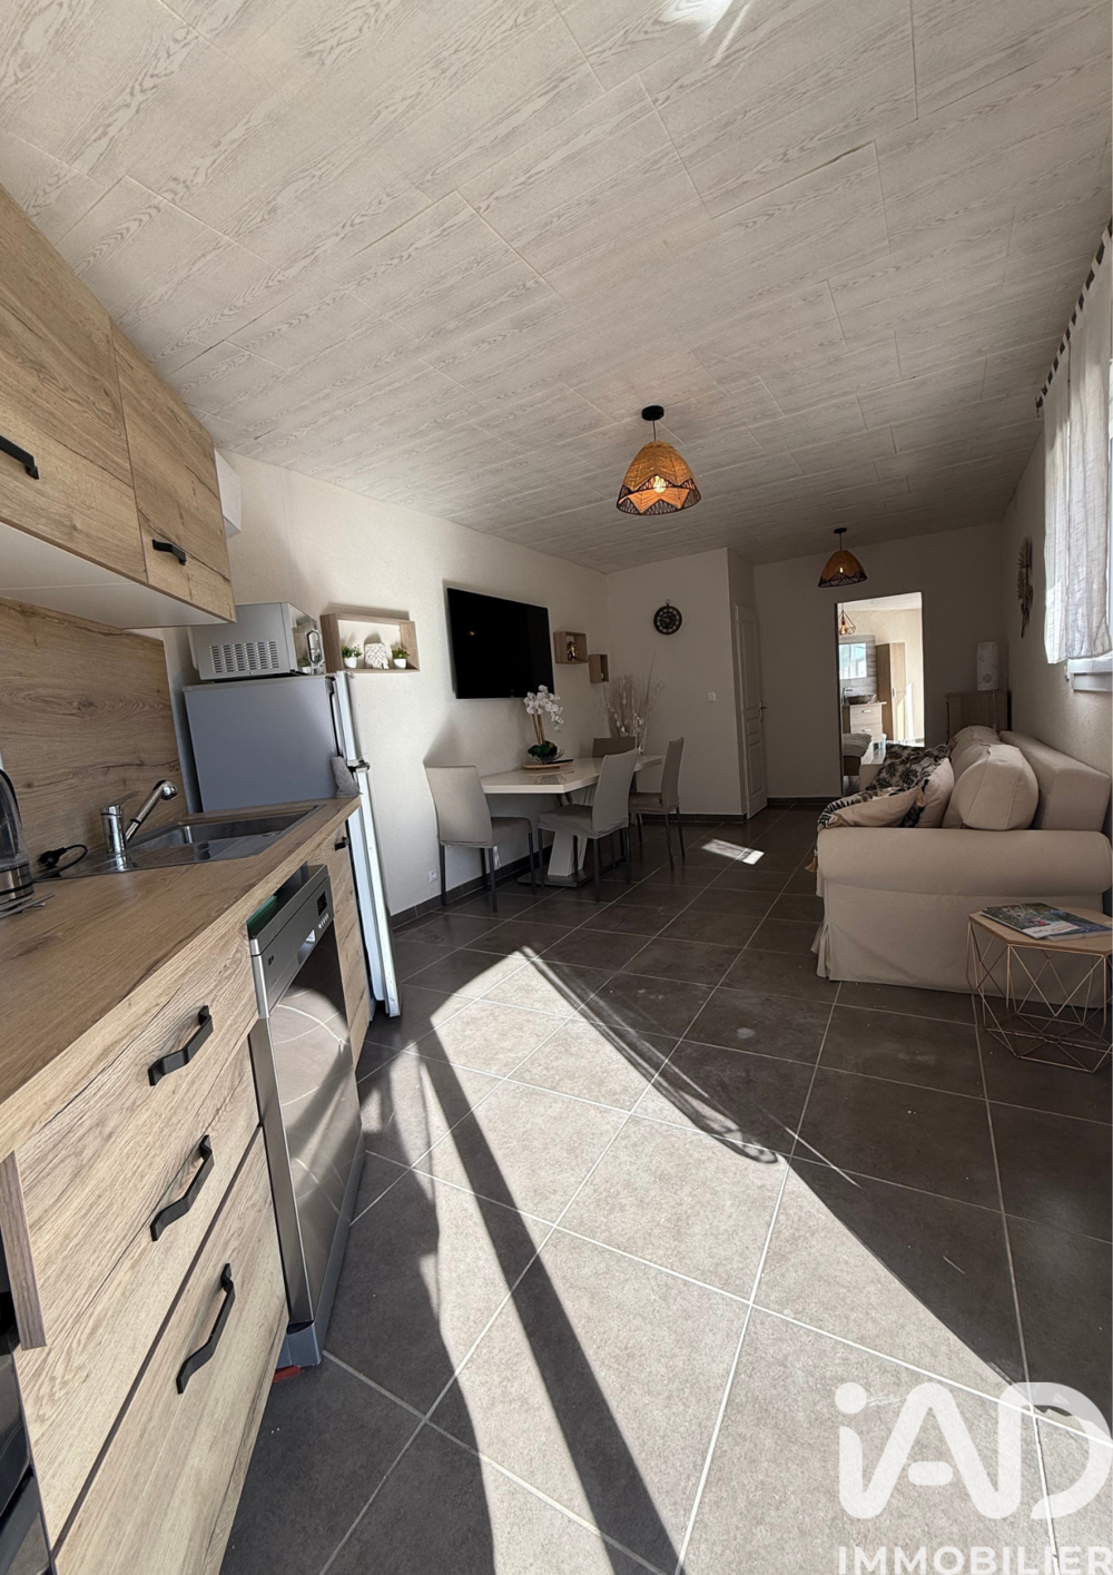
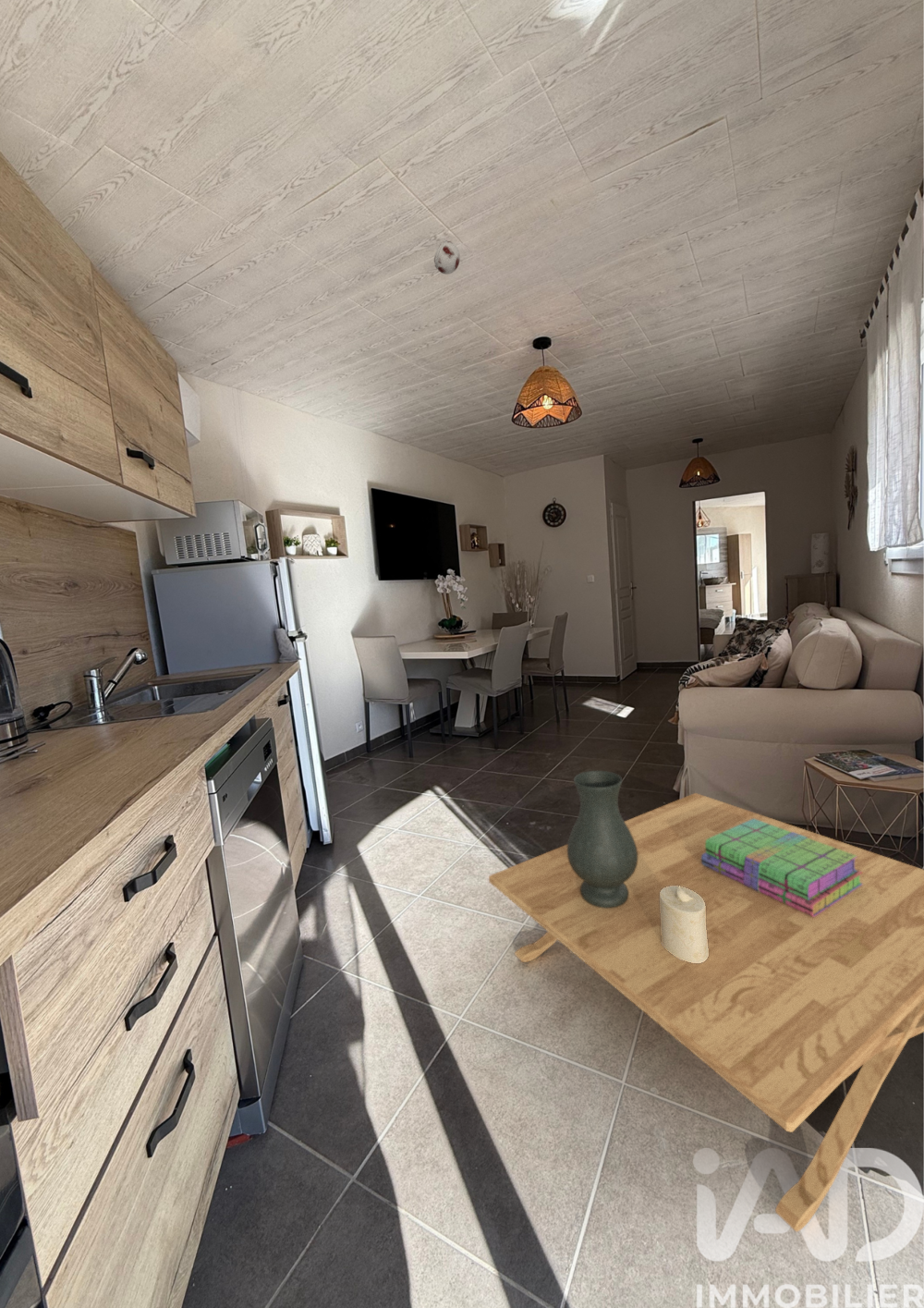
+ coffee table (723, 933)
+ stack of books (777, 860)
+ candle (684, 917)
+ vase (601, 837)
+ smoke detector (446, 257)
